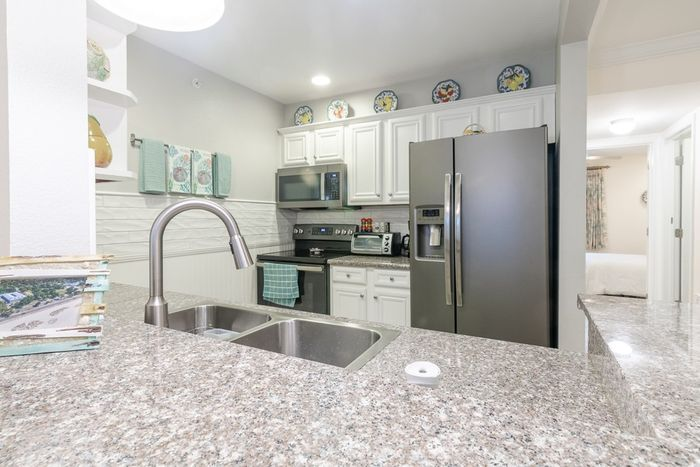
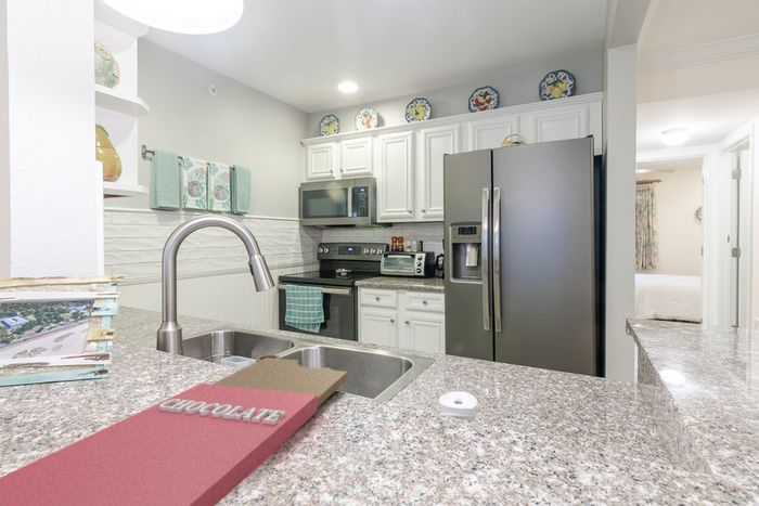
+ cutting board (231, 406)
